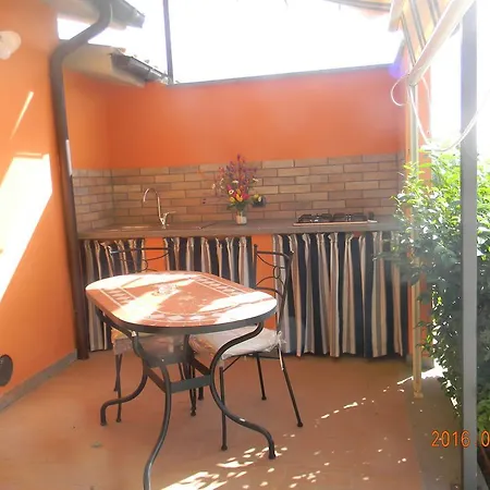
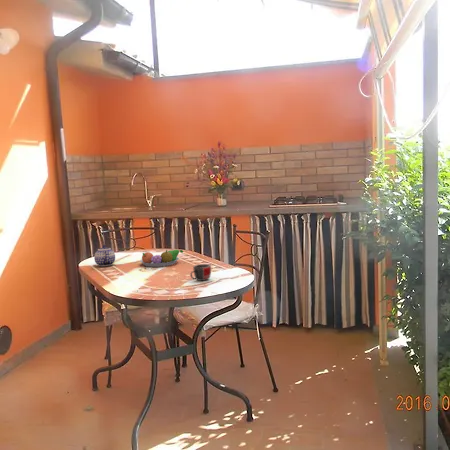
+ fruit bowl (161, 255)
+ teapot (104, 255)
+ mug (200, 273)
